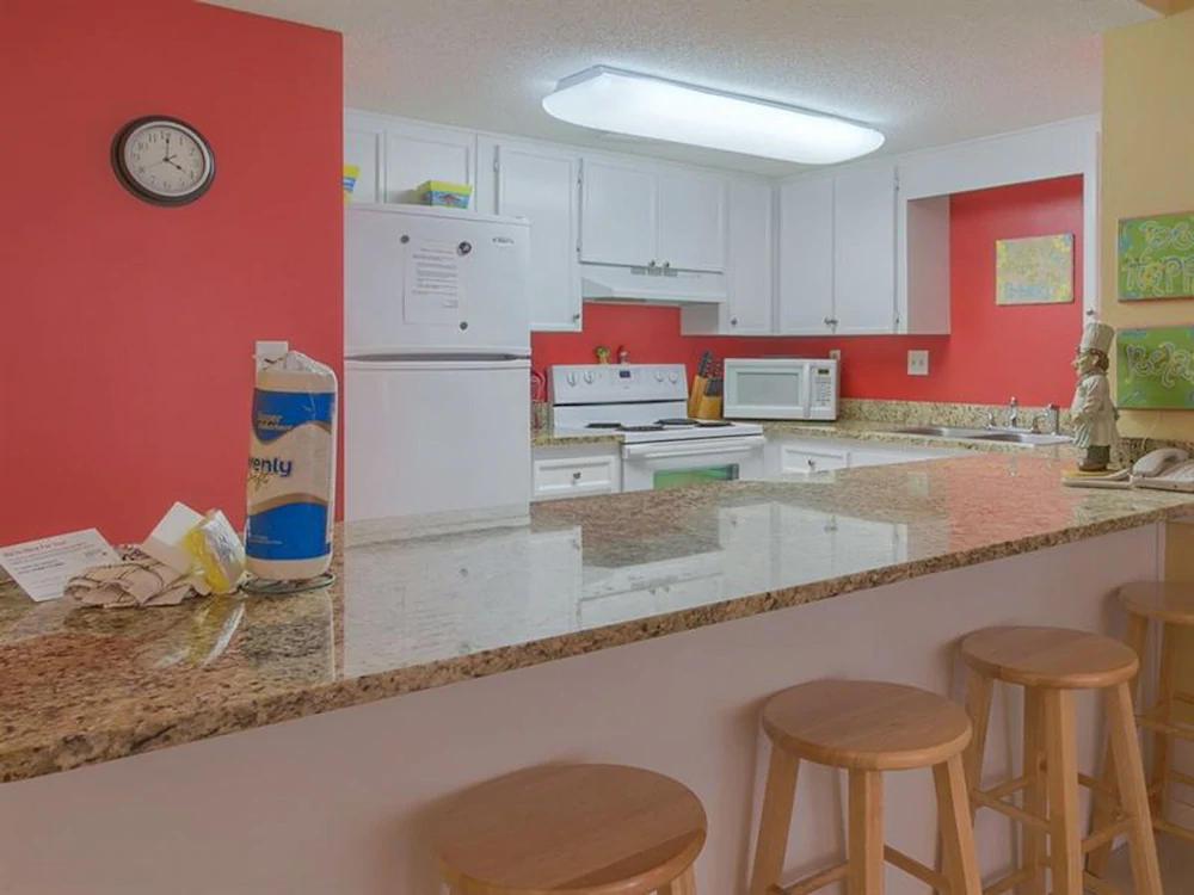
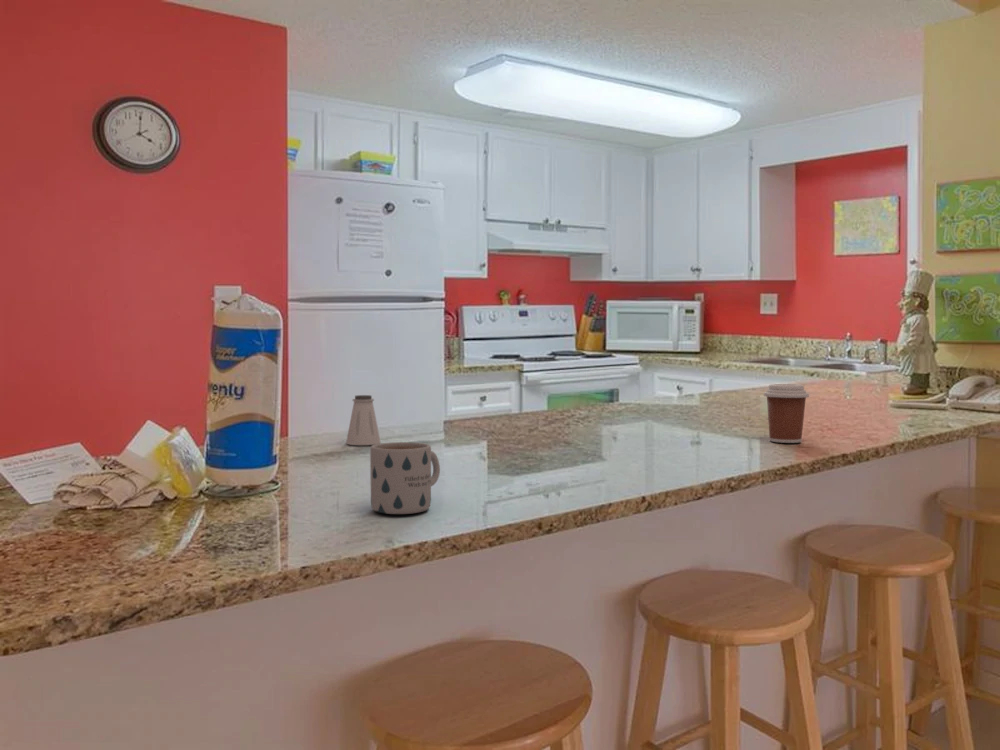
+ mug (409, 475)
+ saltshaker (363, 419)
+ coffee cup (785, 412)
